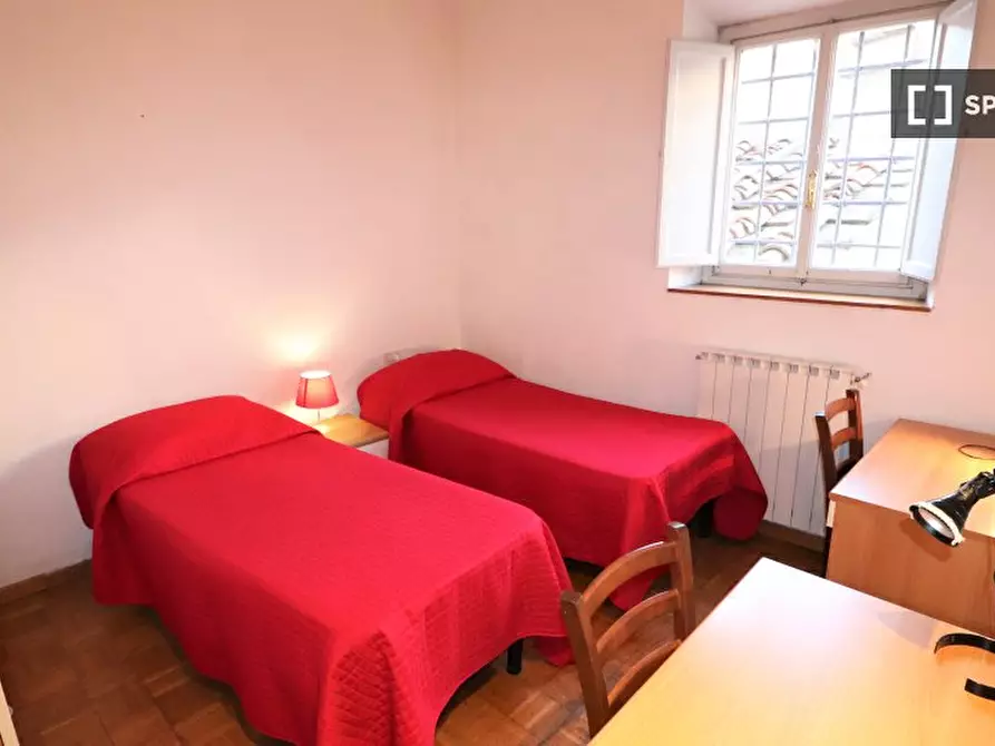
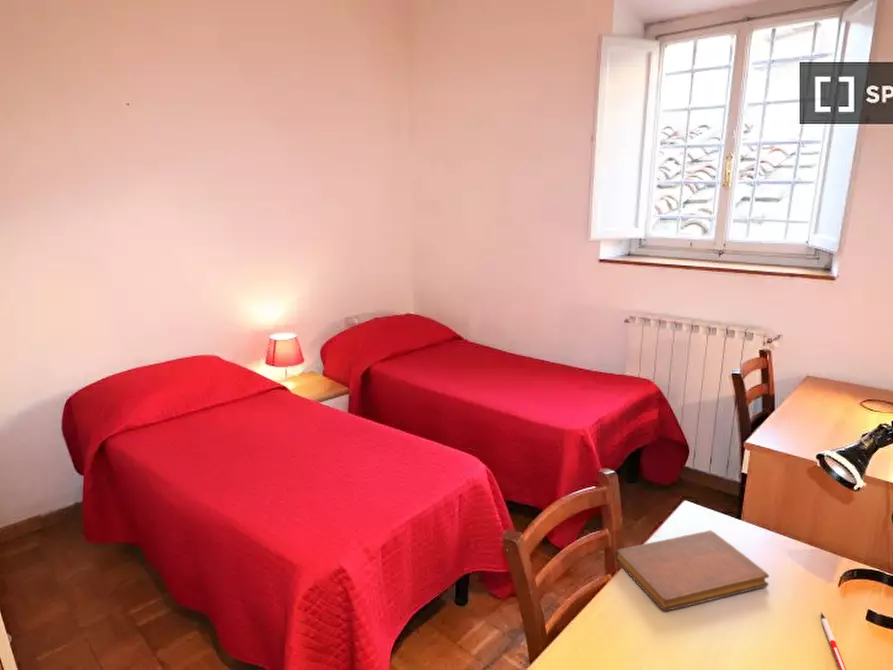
+ notebook (689, 566)
+ pen (832, 642)
